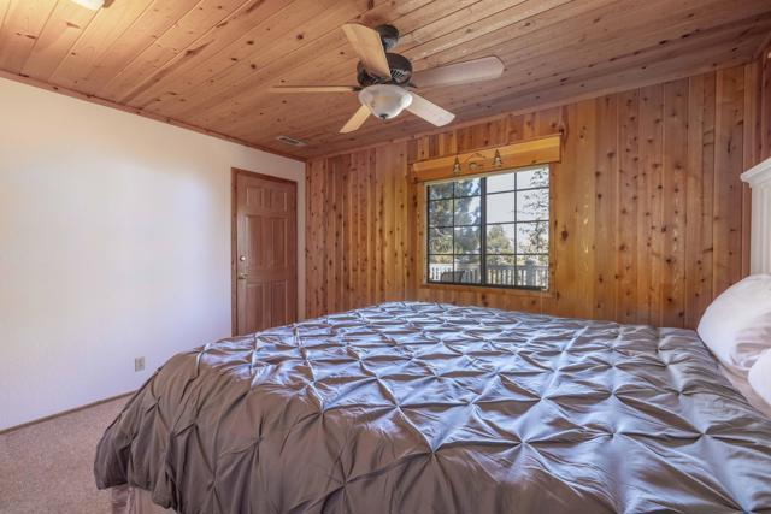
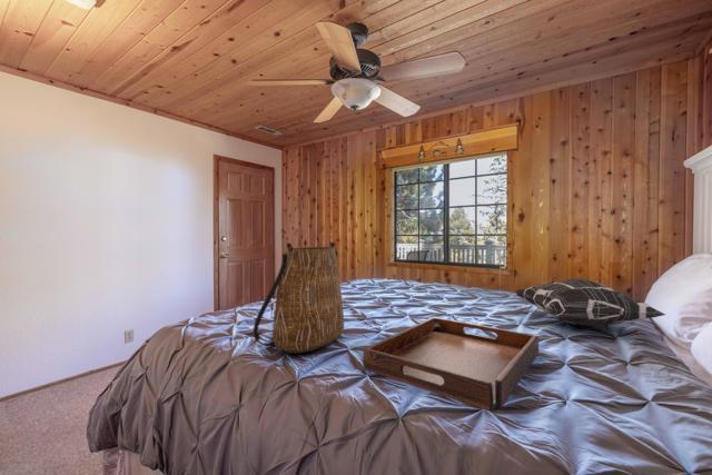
+ decorative pillow (580, 300)
+ tote bag (307, 293)
+ serving tray (455, 350)
